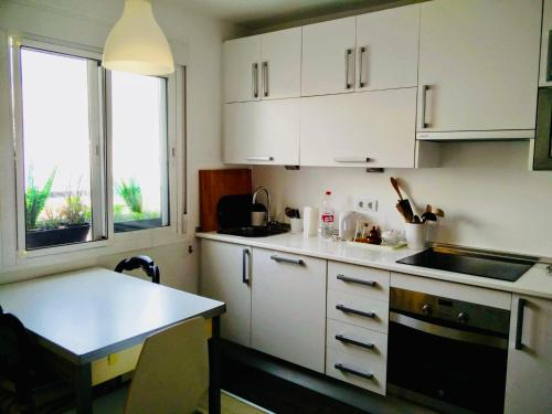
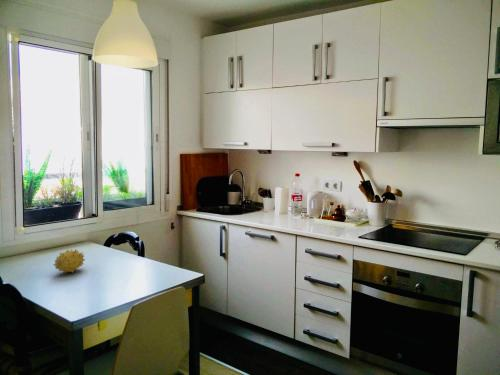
+ fruit (70, 260)
